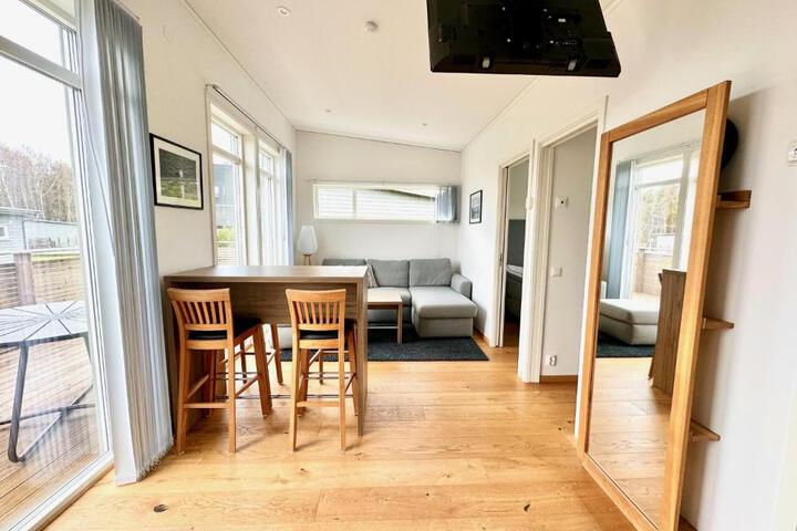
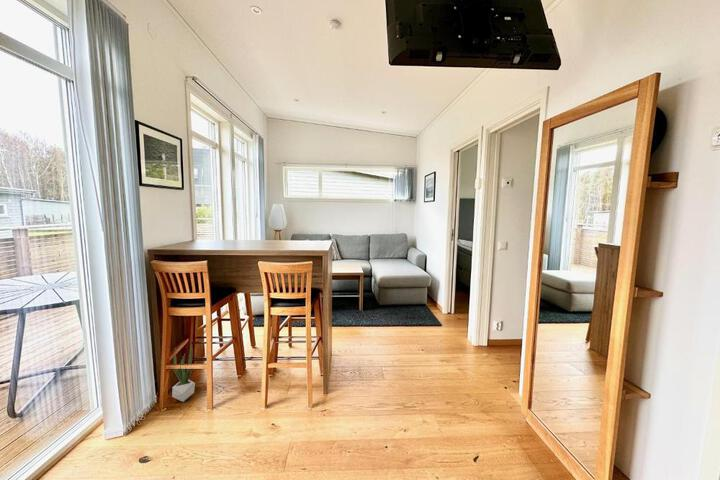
+ potted plant (185, 371)
